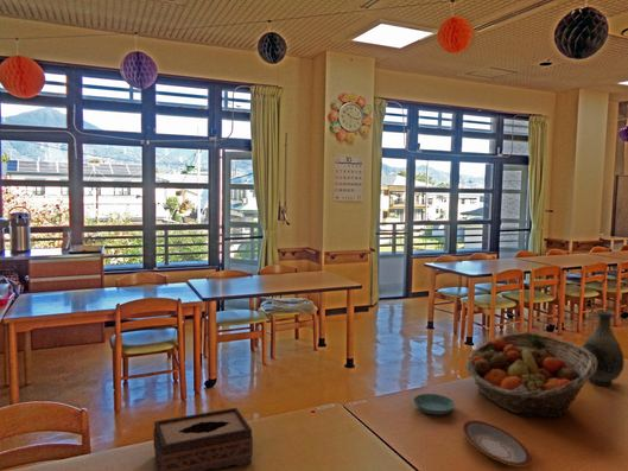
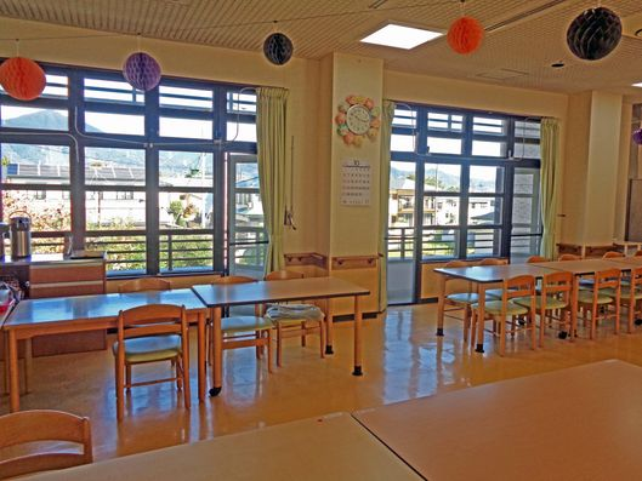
- plate (494, 444)
- vase (602, 346)
- saucer (433, 405)
- fruit basket (526, 370)
- tissue box (202, 441)
